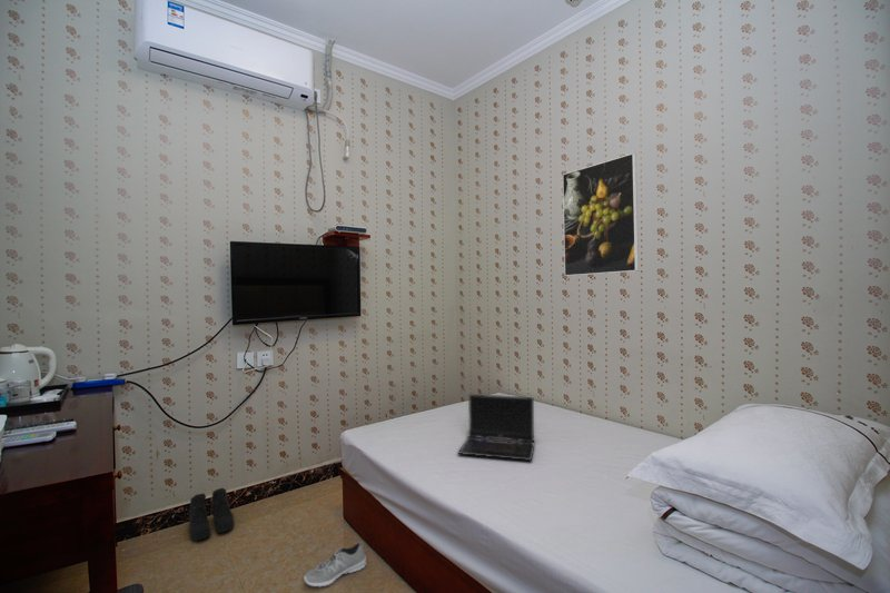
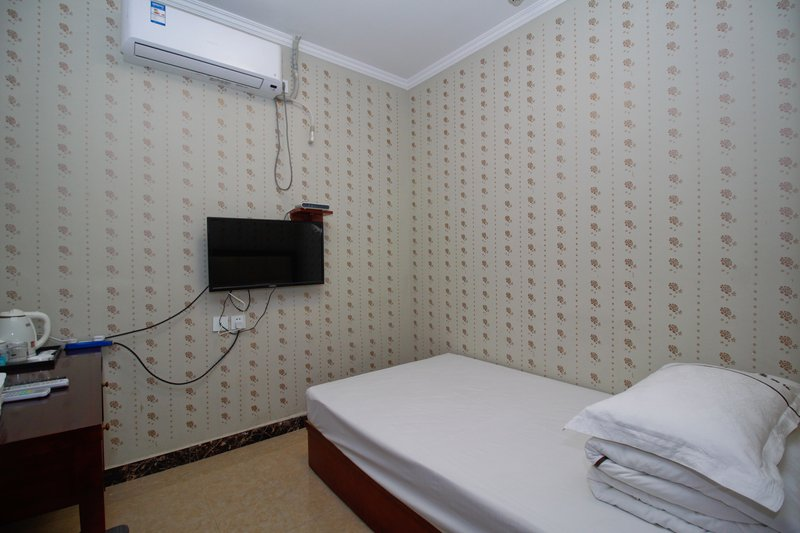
- boots (212, 512)
- laptop computer (497, 425)
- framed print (597, 219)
- sneaker (335, 561)
